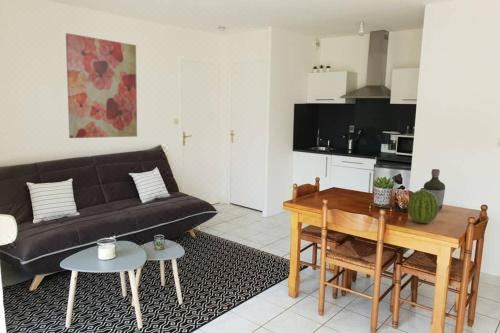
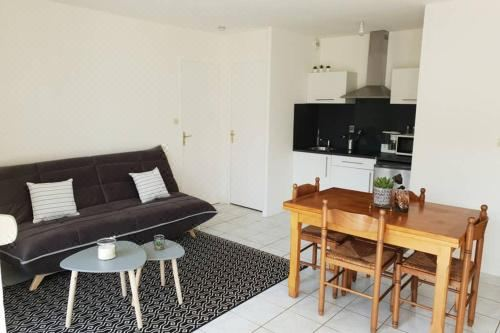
- fruit (422, 206)
- wall art (104, 89)
- bottle (434, 189)
